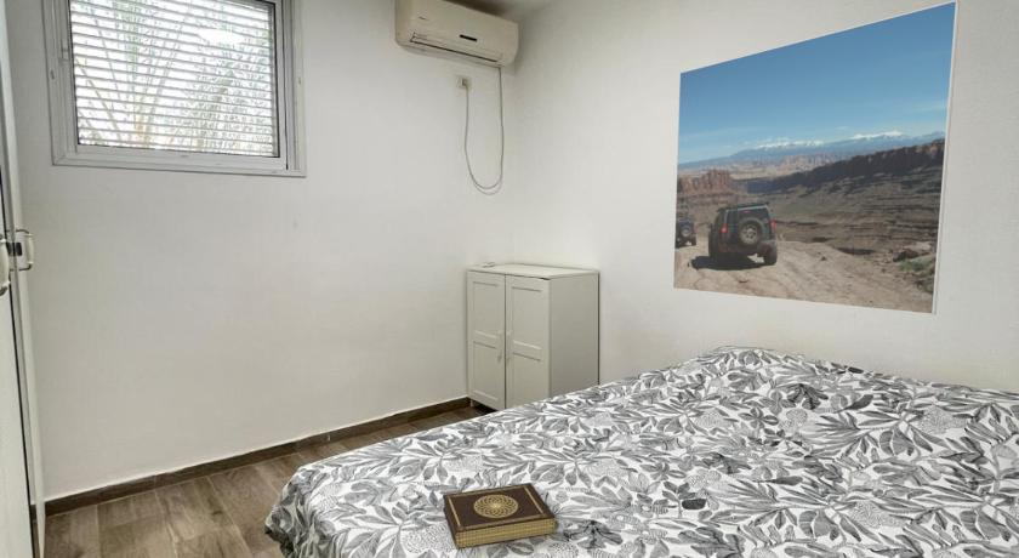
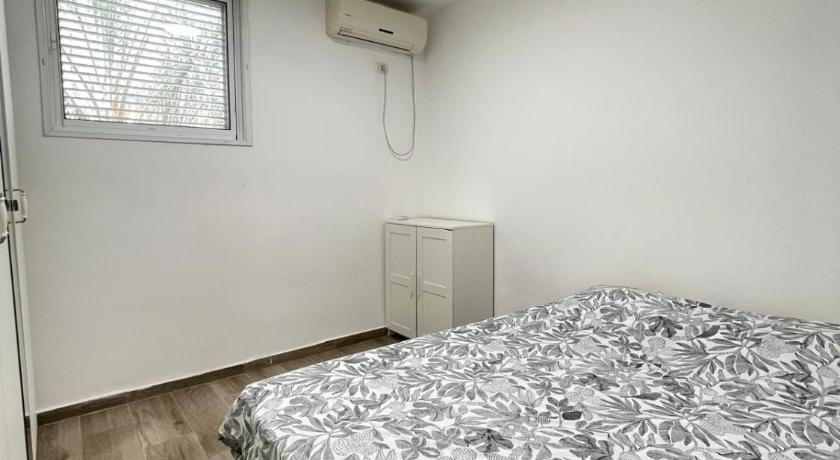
- book (496, 512)
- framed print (787, 173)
